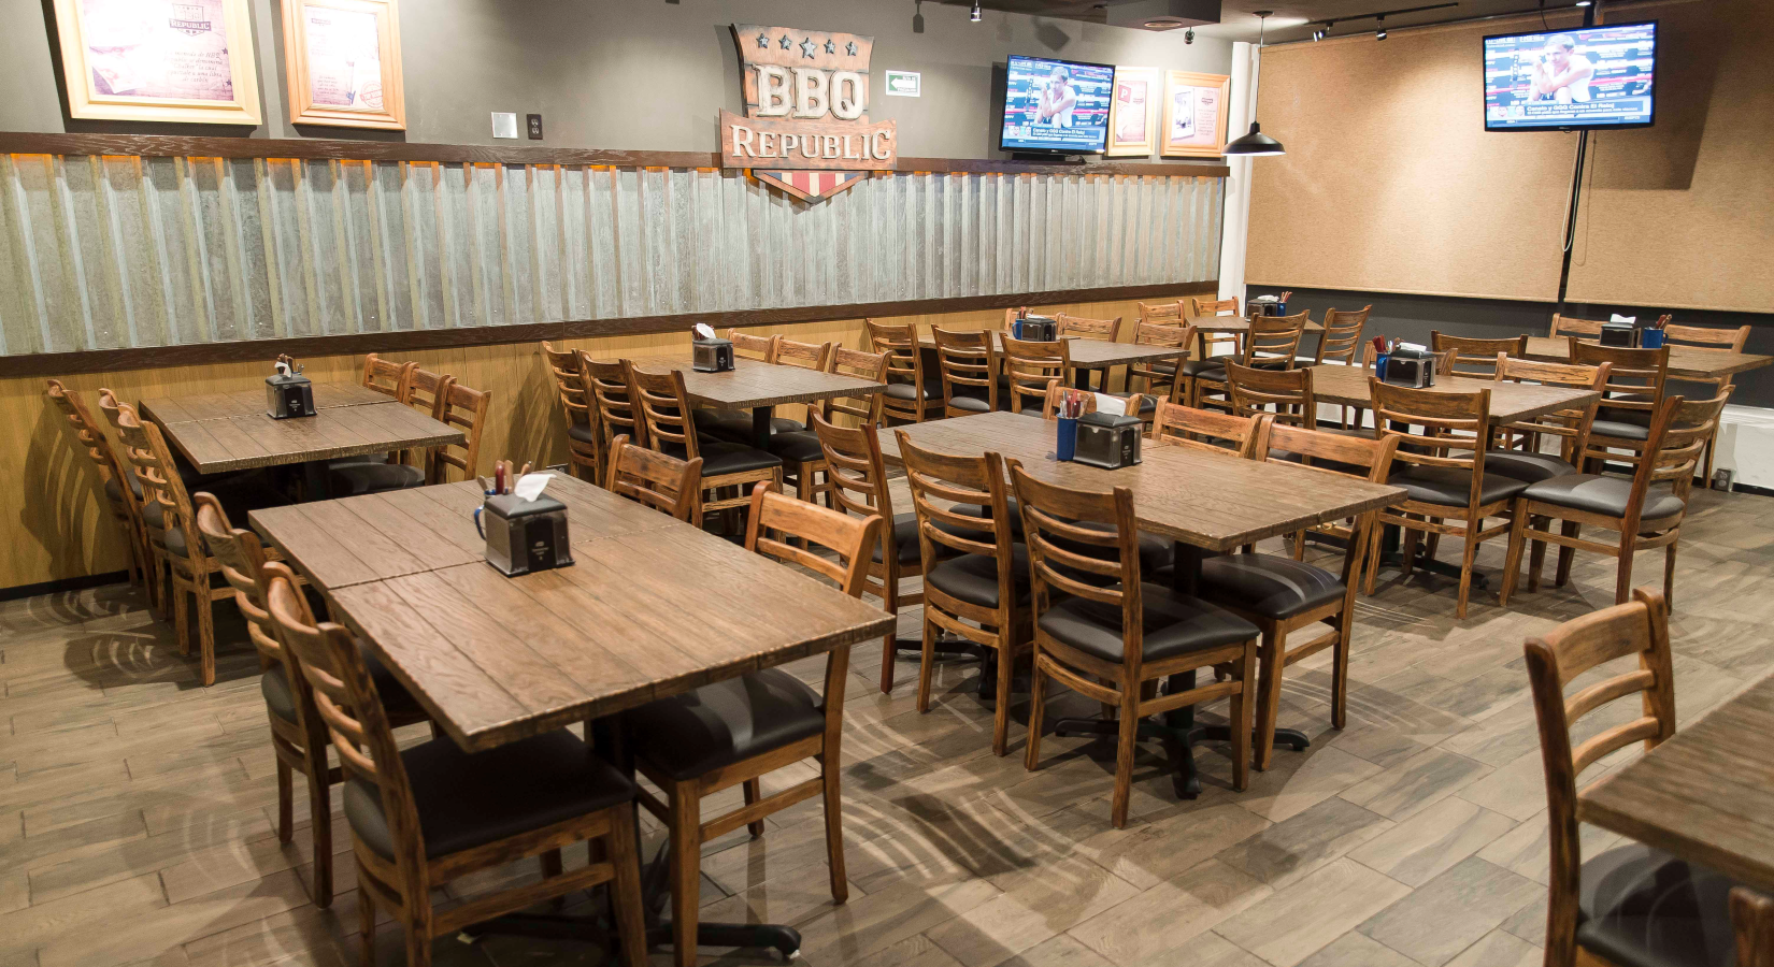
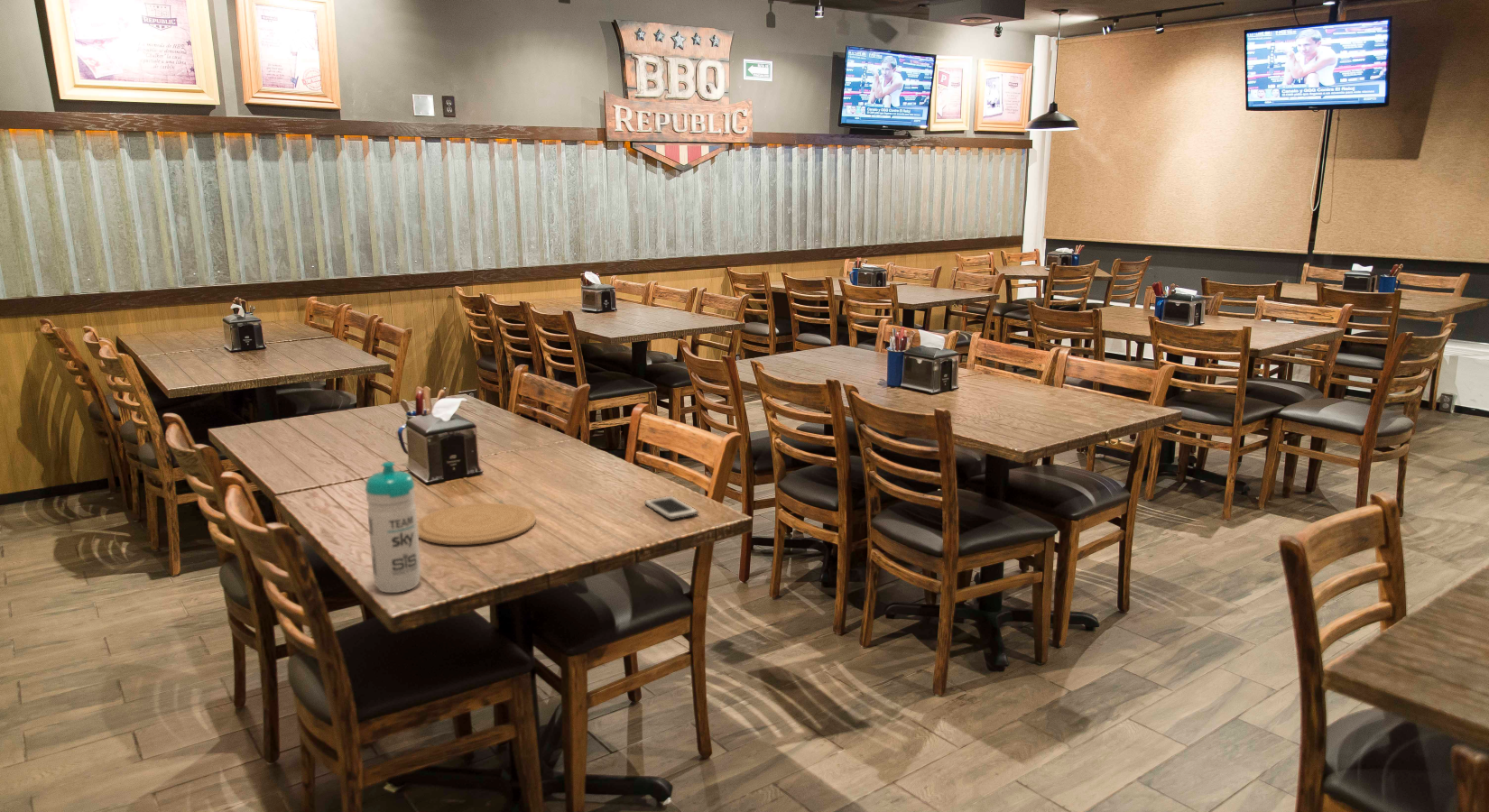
+ water bottle (393, 524)
+ plate (476, 521)
+ cell phone (671, 507)
